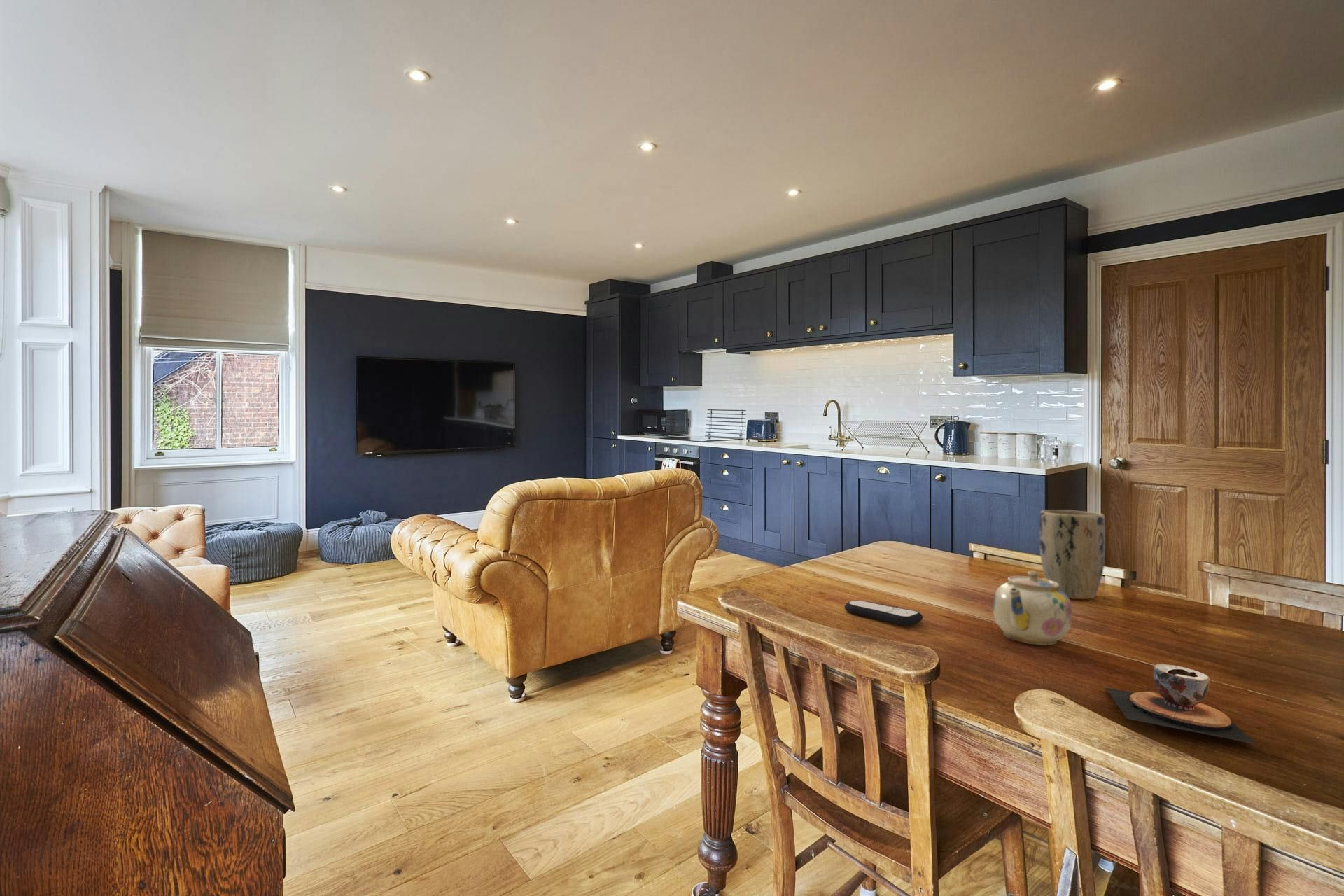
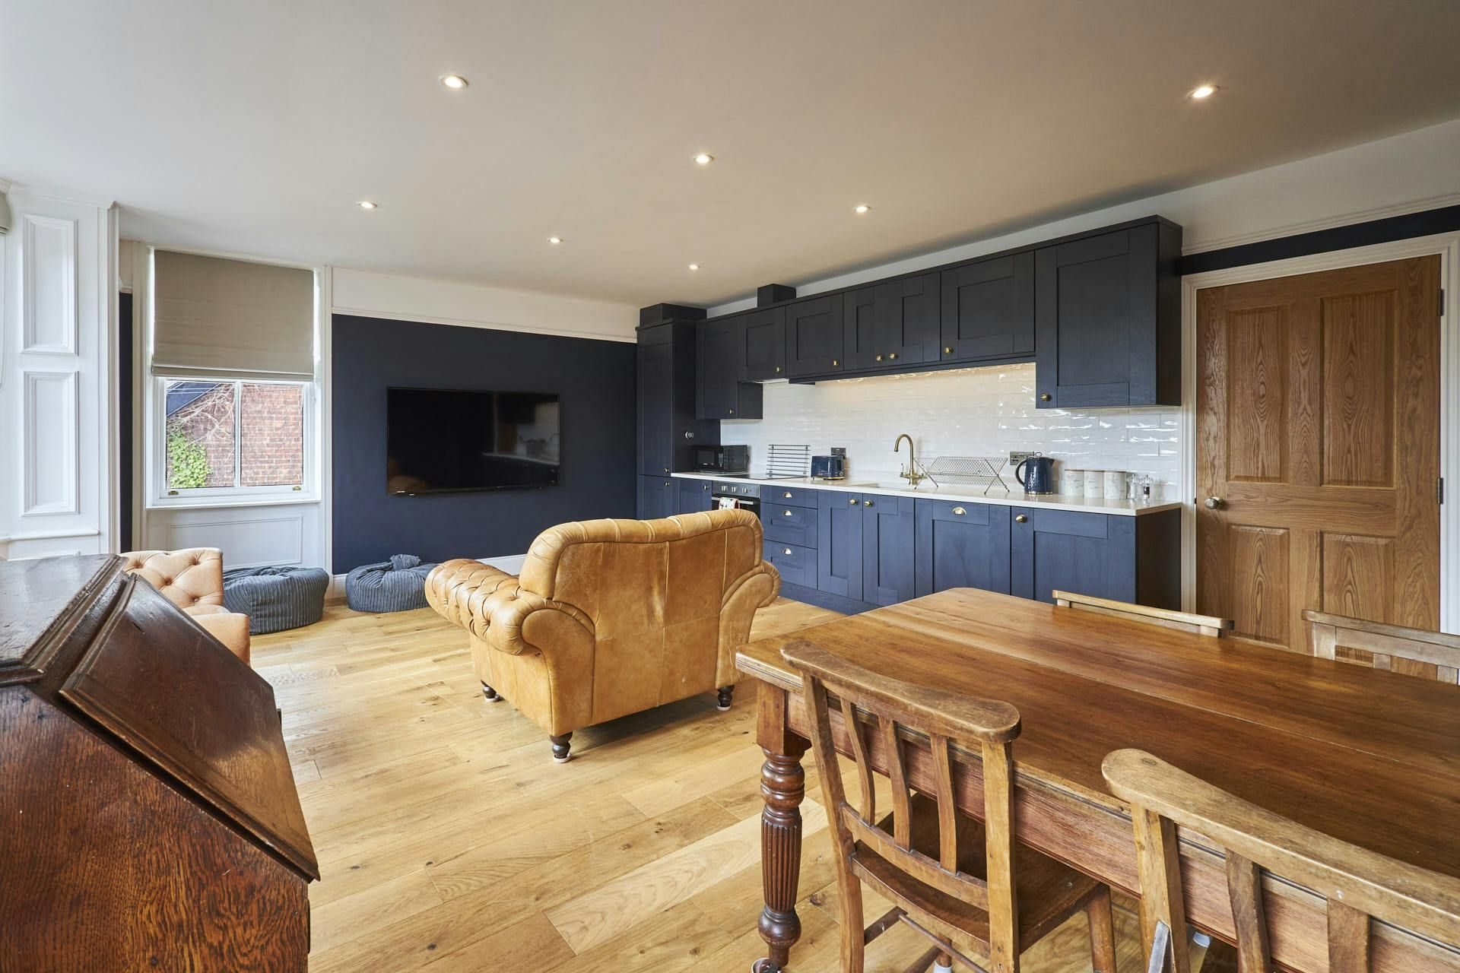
- teapot (1032, 606)
- teacup (1173, 693)
- plant pot (1071, 553)
- remote control (881, 612)
